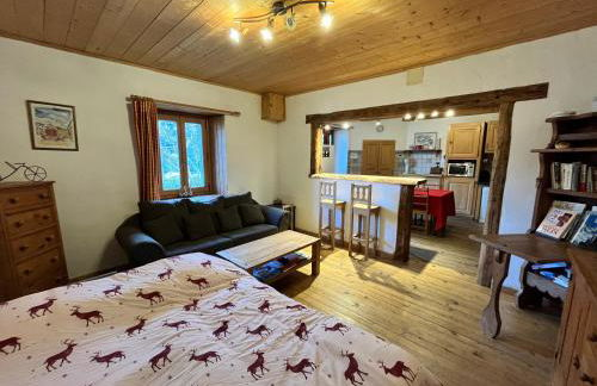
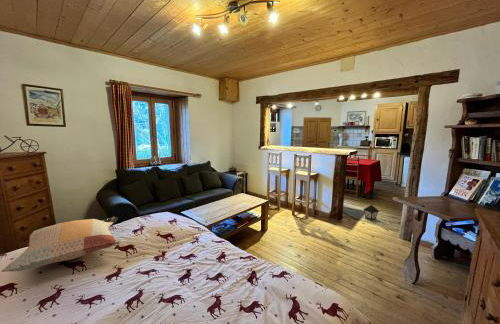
+ decorative pillow (73, 237)
+ lantern (371, 209)
